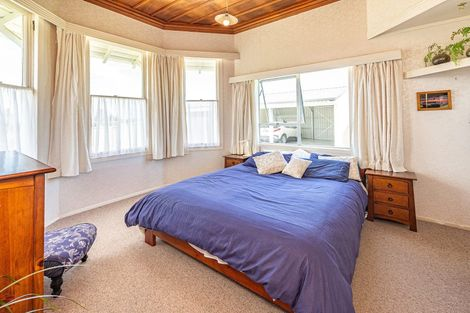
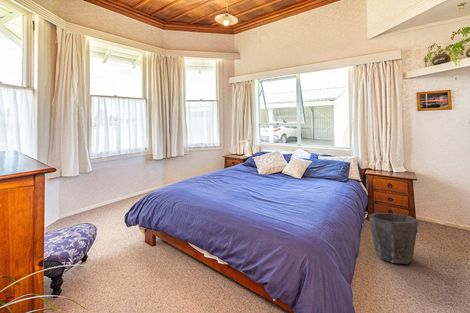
+ waste bin (392, 237)
